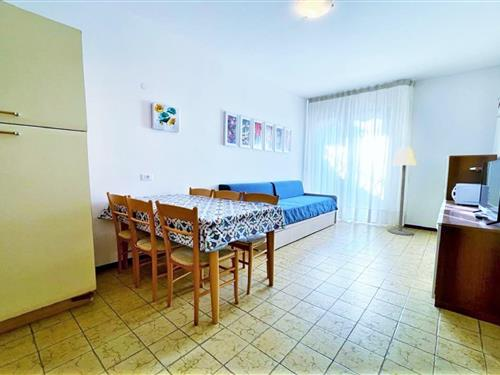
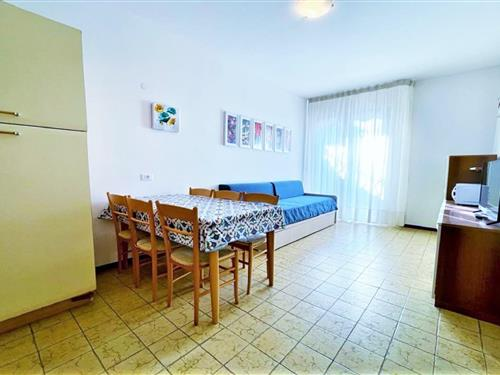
- floor lamp (402, 190)
